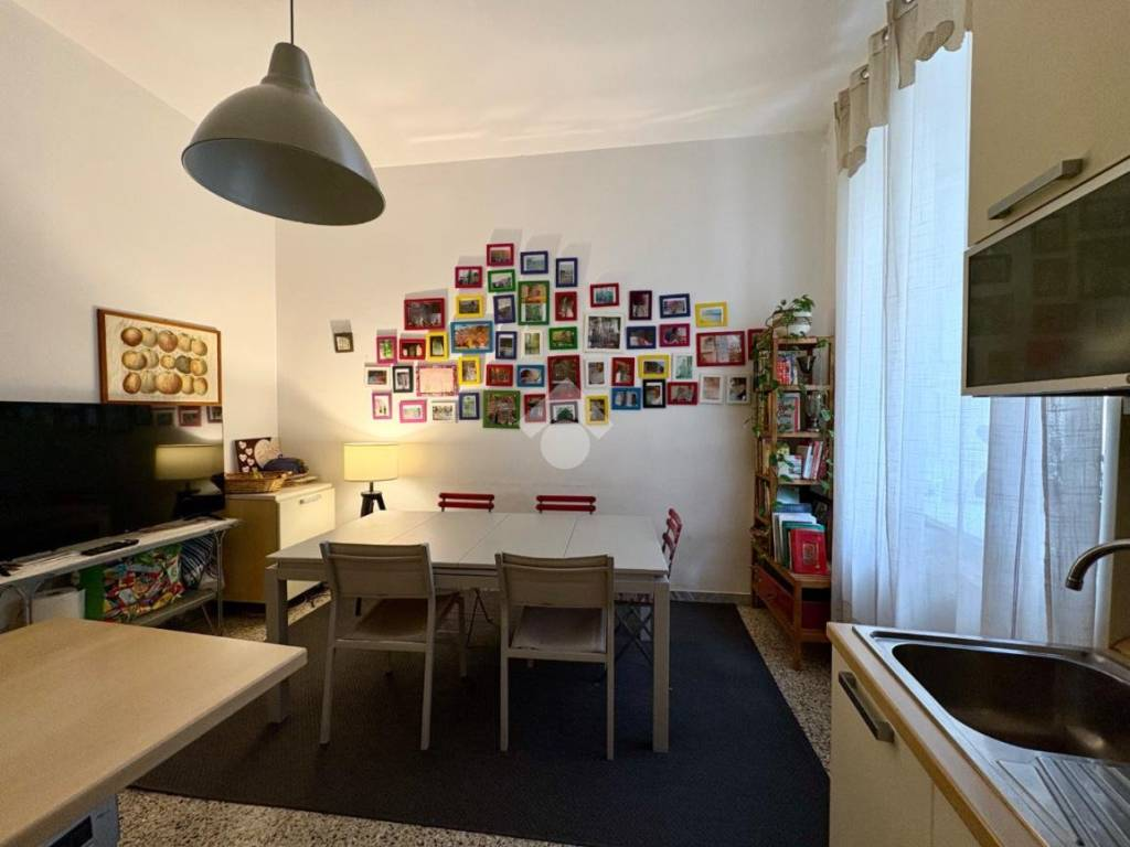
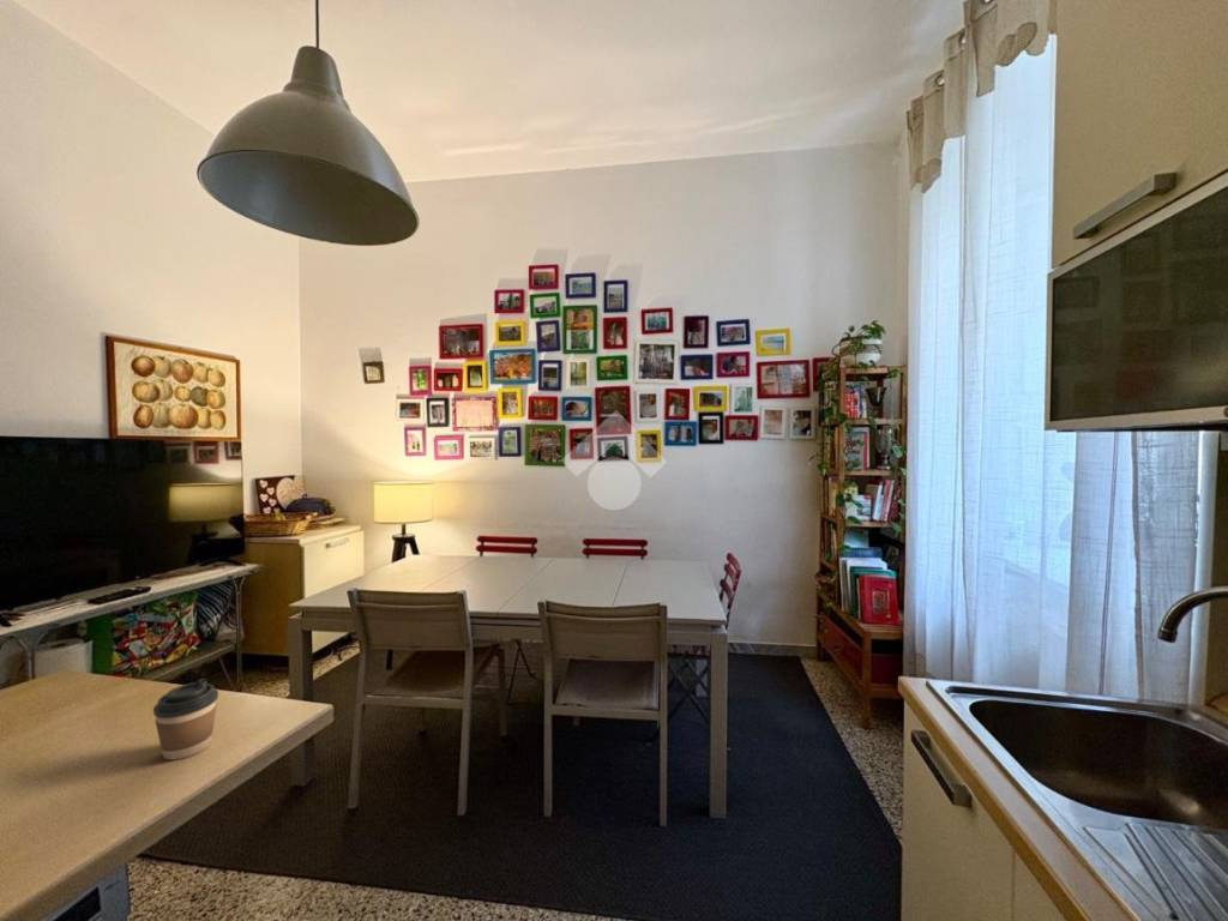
+ coffee cup (187, 716)
